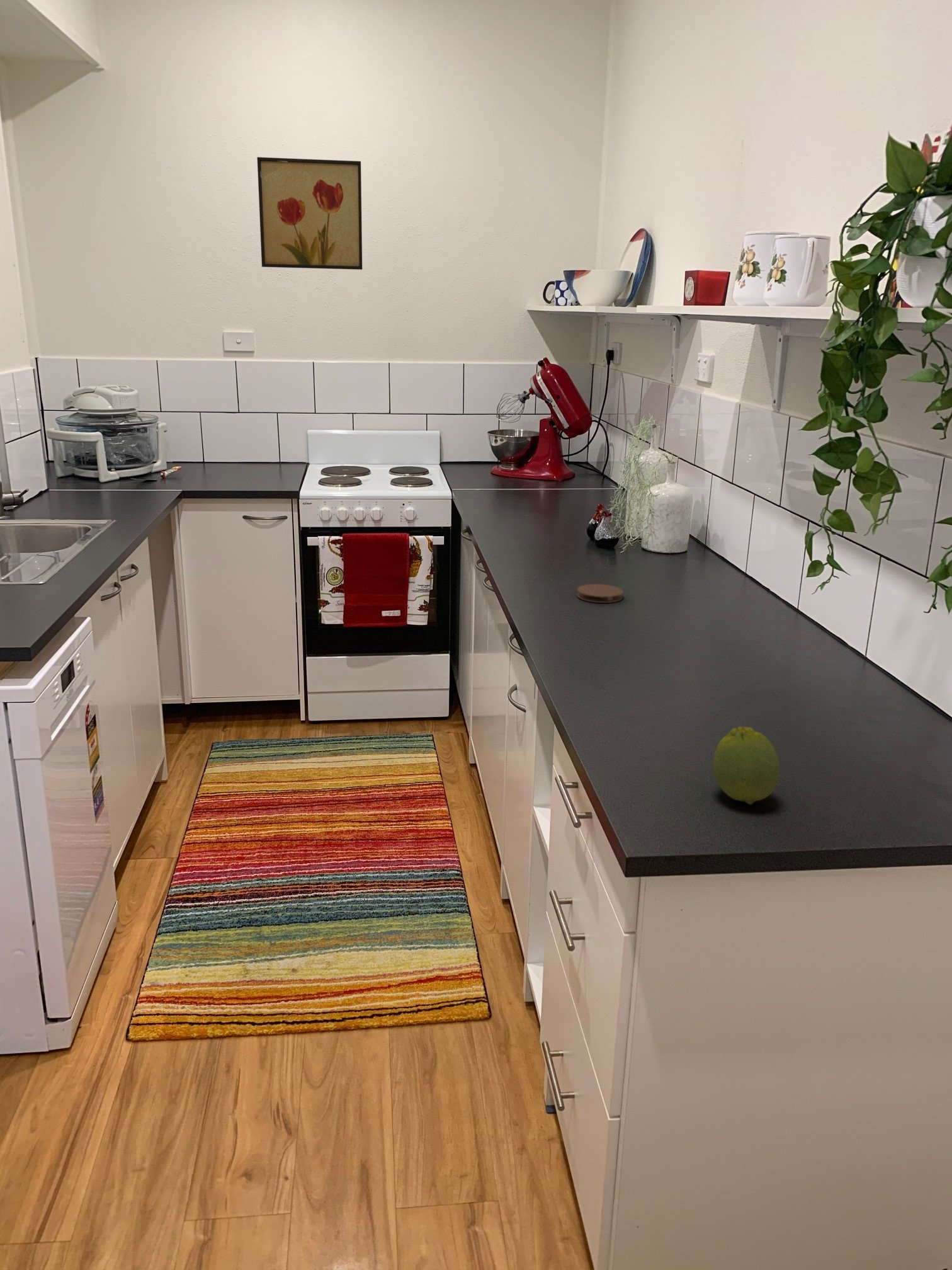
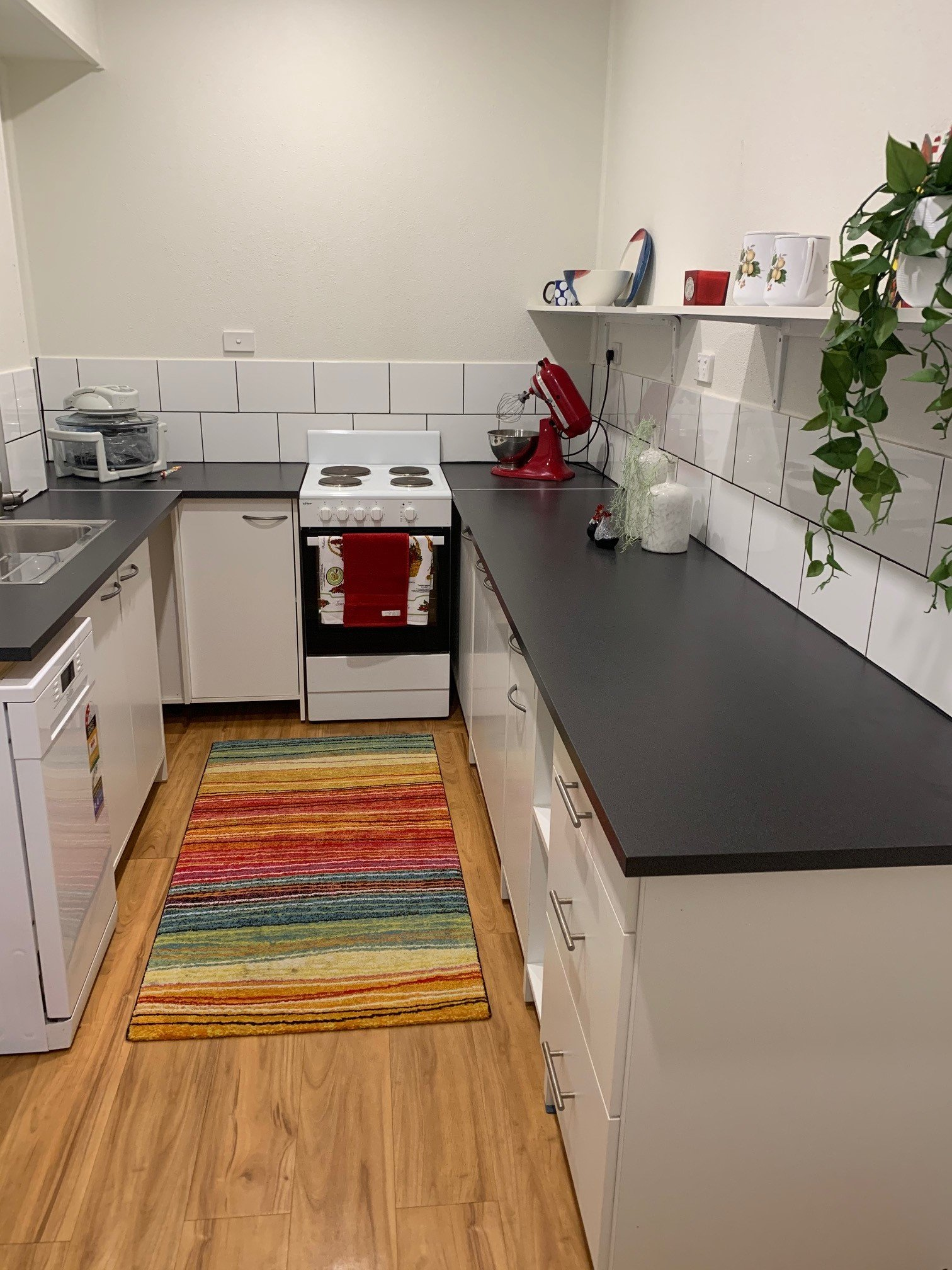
- coaster (599, 593)
- fruit (746, 764)
- wall art (311, 215)
